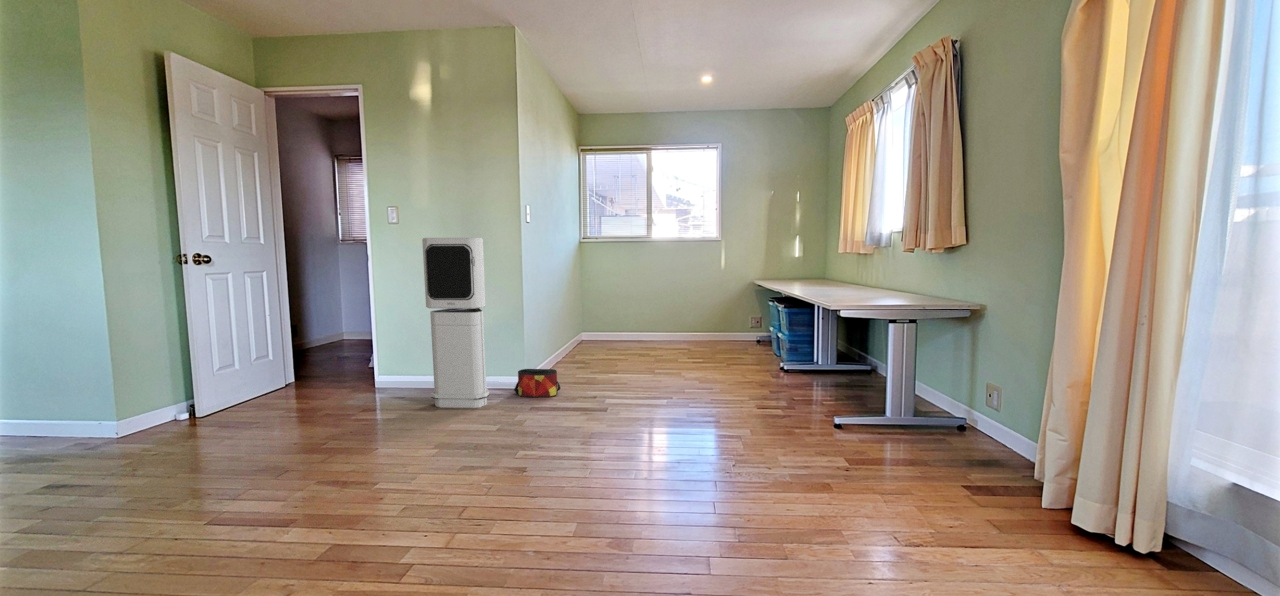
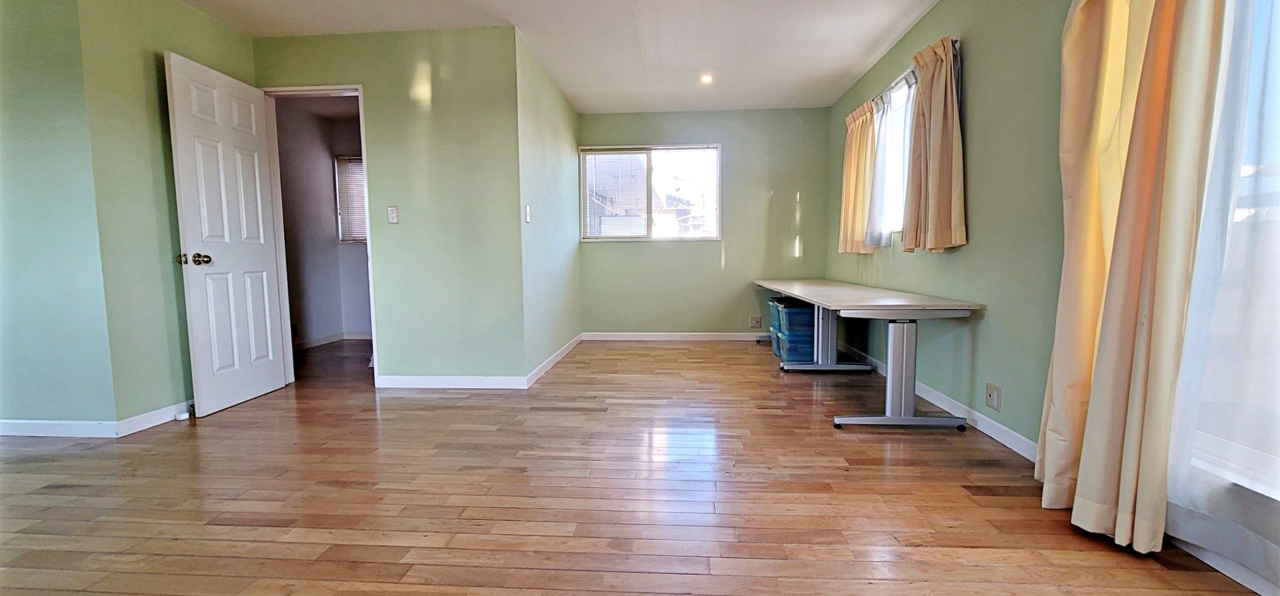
- air purifier (464, 320)
- bag (536, 381)
